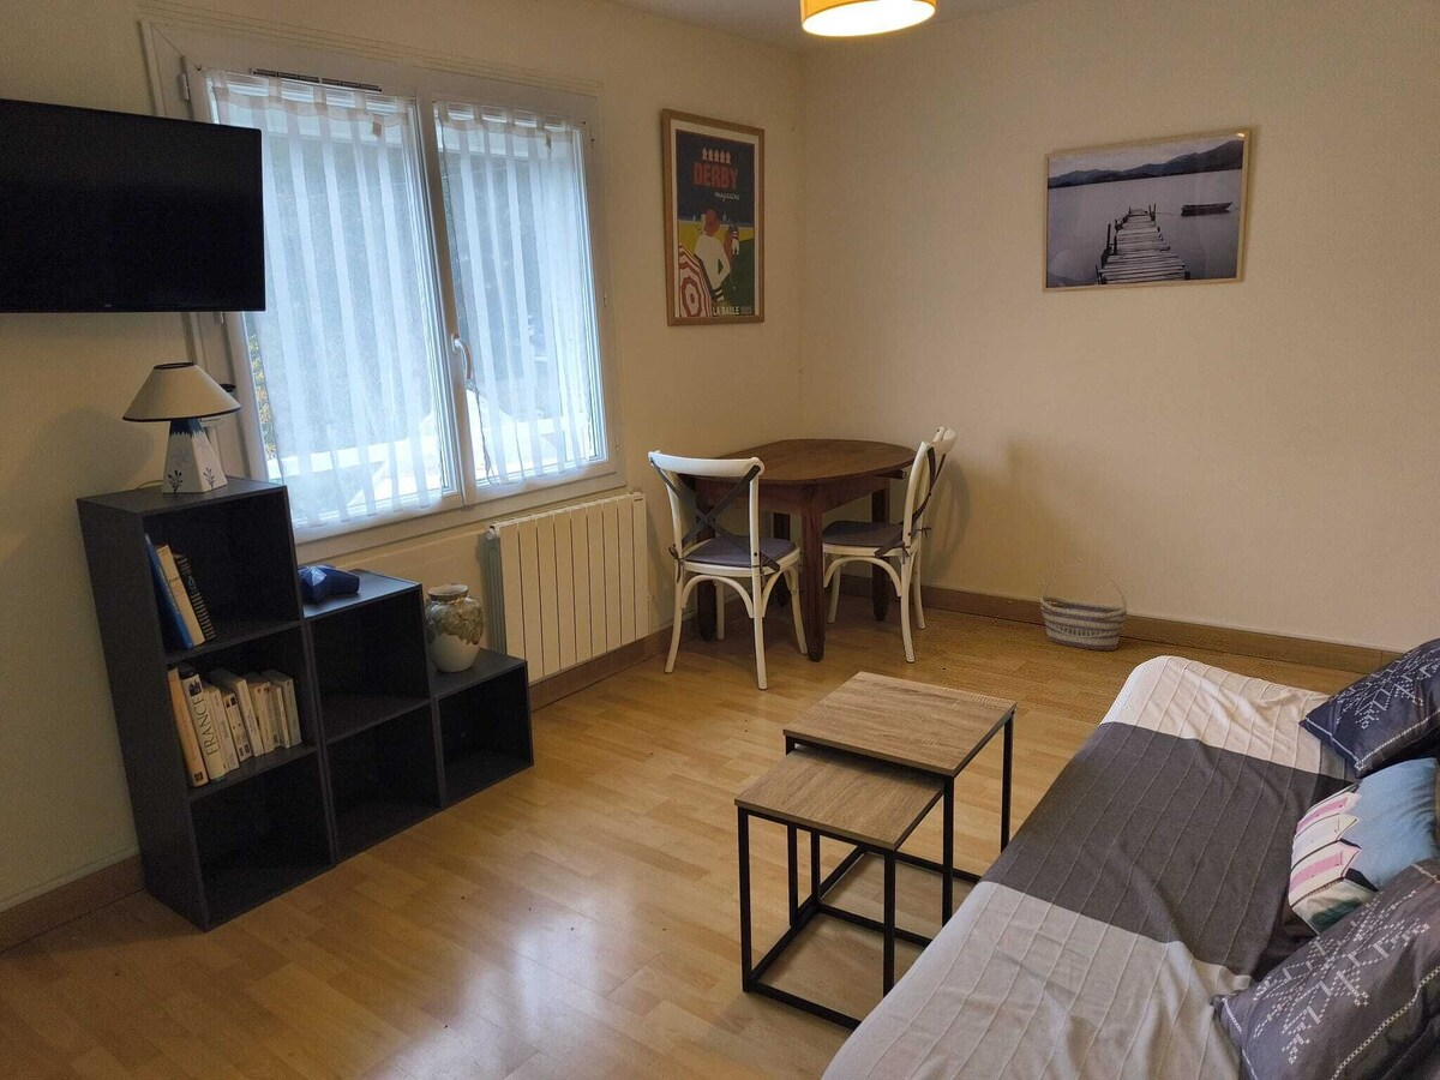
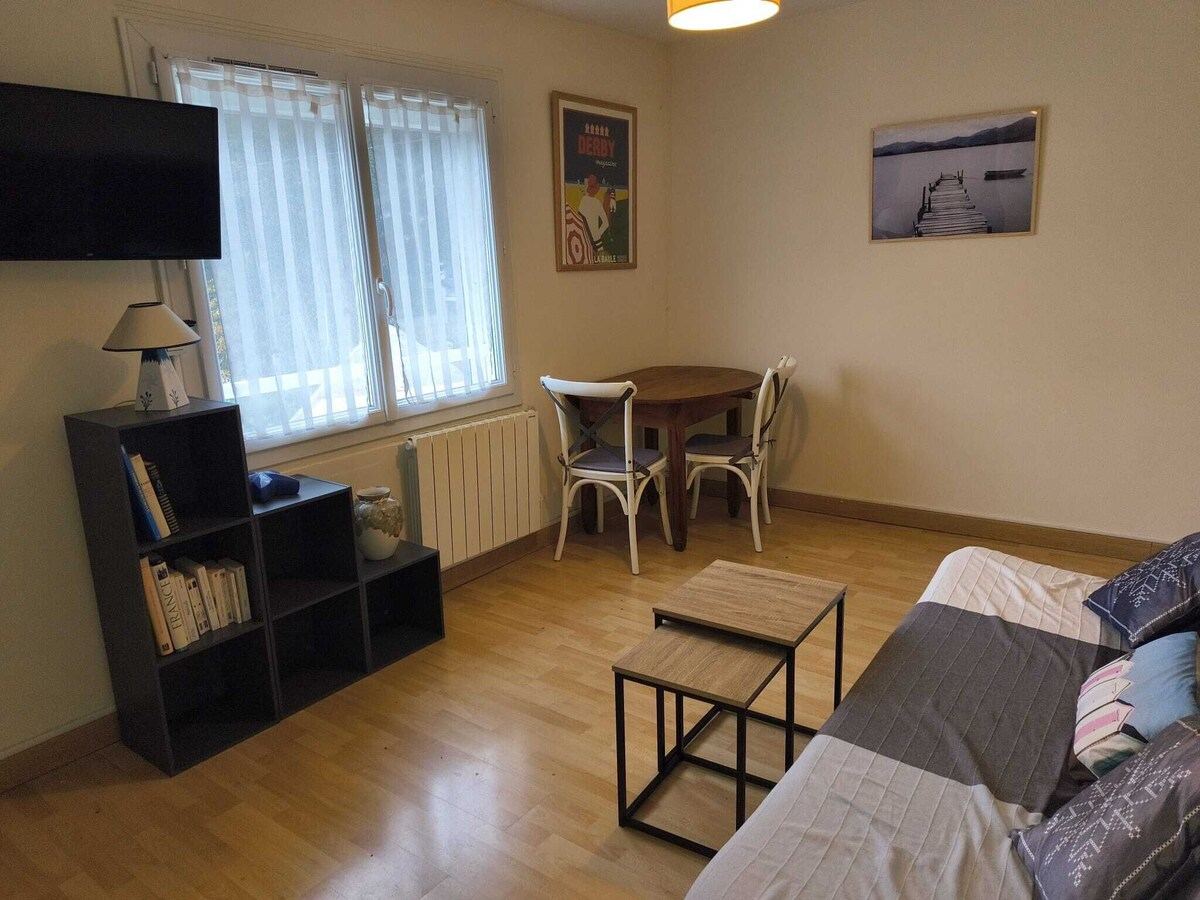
- basket (1082, 604)
